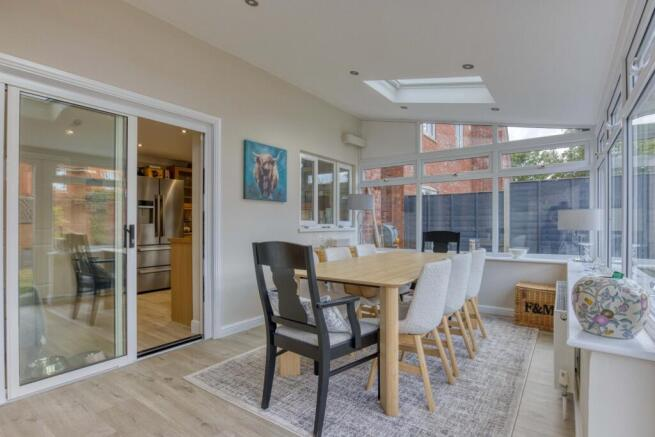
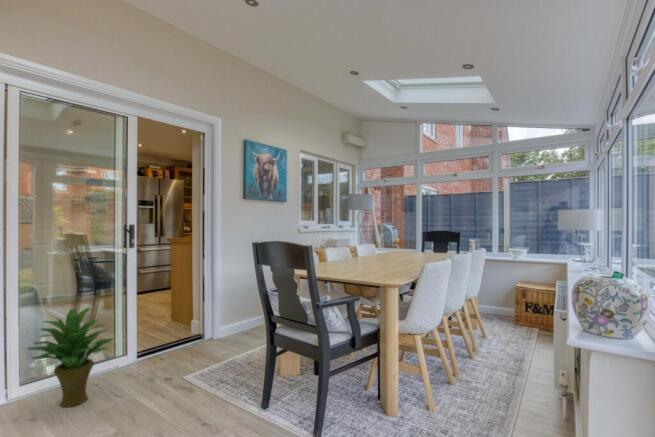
+ potted plant (74, 355)
